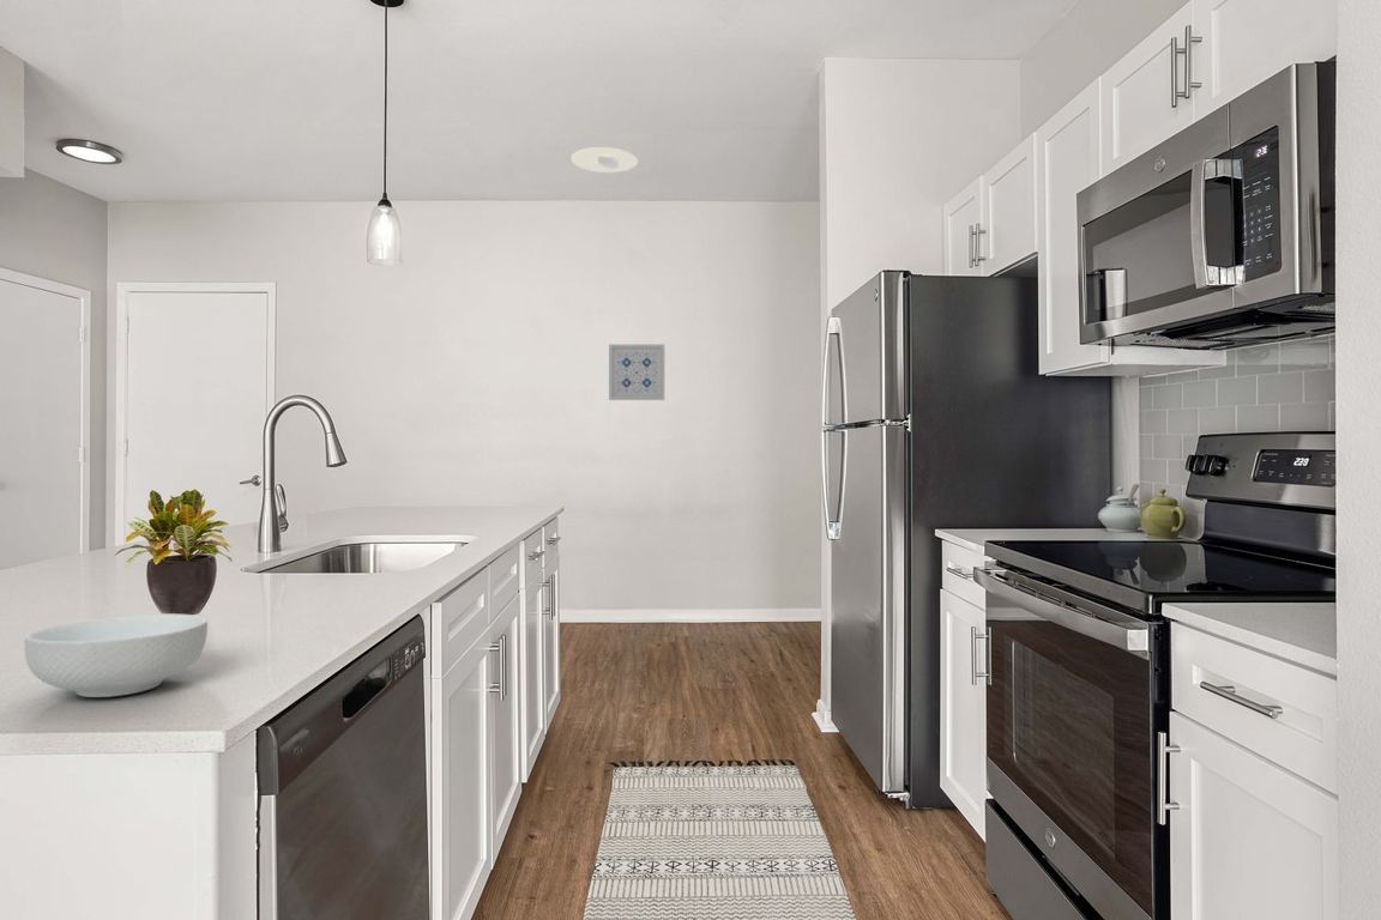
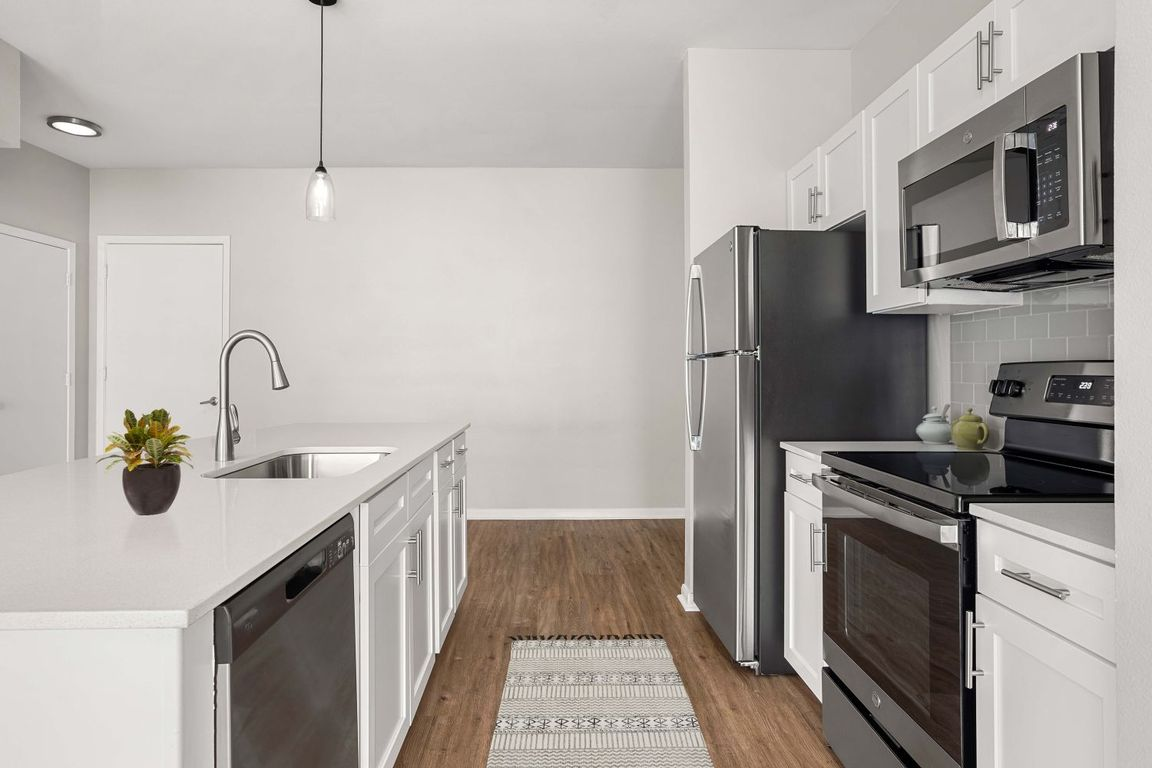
- cereal bowl (120, 656)
- wall art (637, 371)
- recessed light (604, 157)
